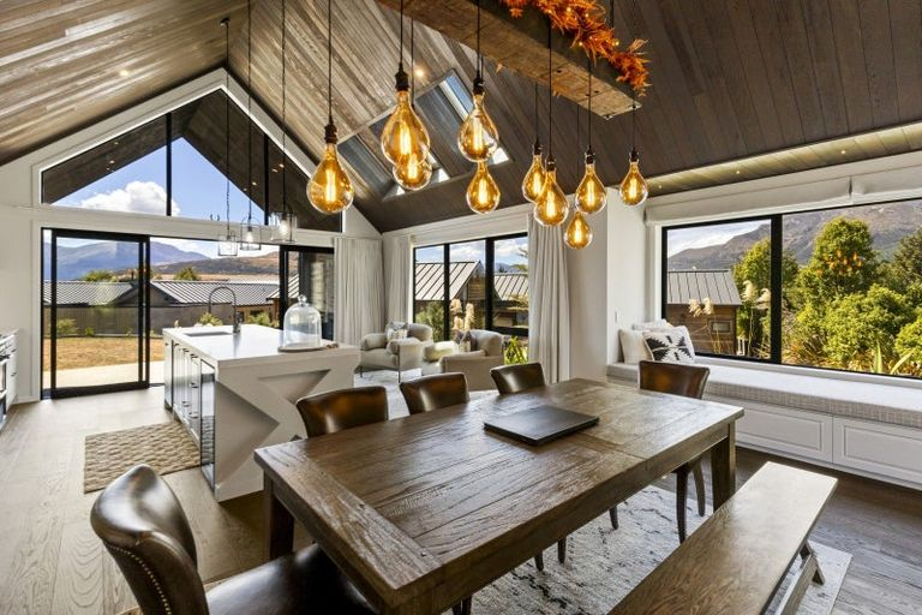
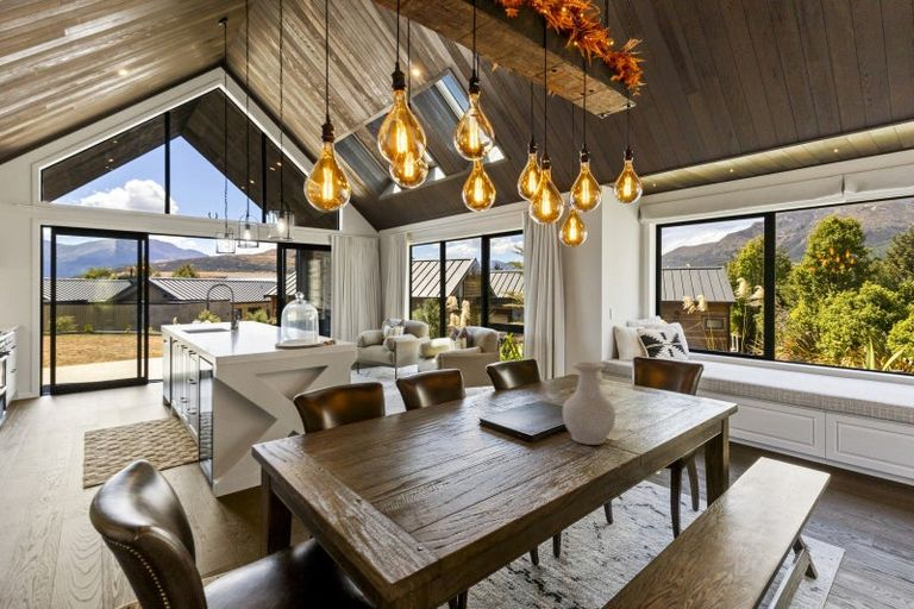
+ vase (588, 401)
